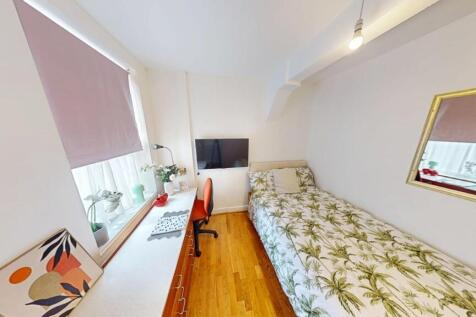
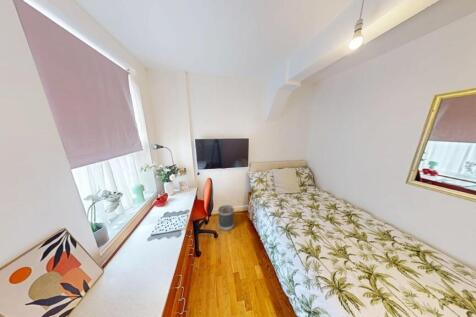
+ wastebasket (226, 217)
